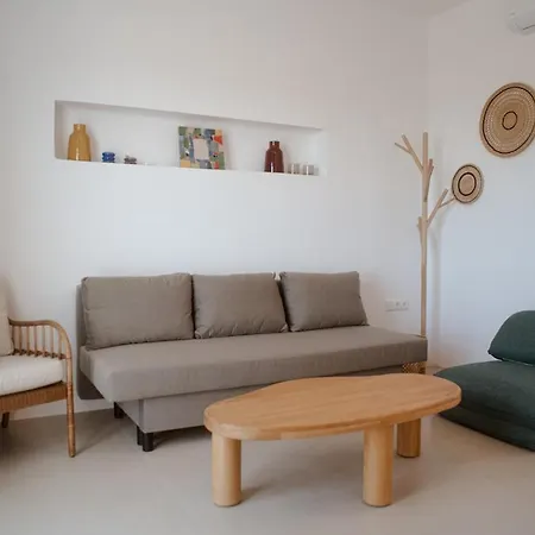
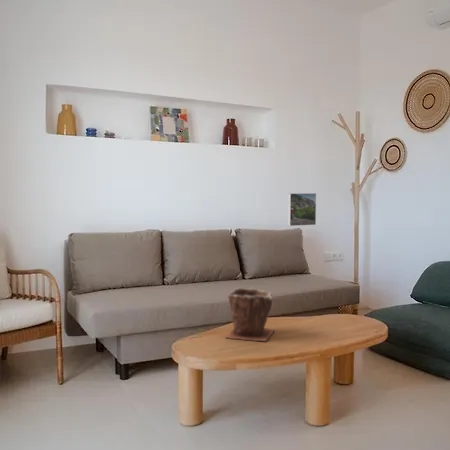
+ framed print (302, 209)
+ plant pot (250, 312)
